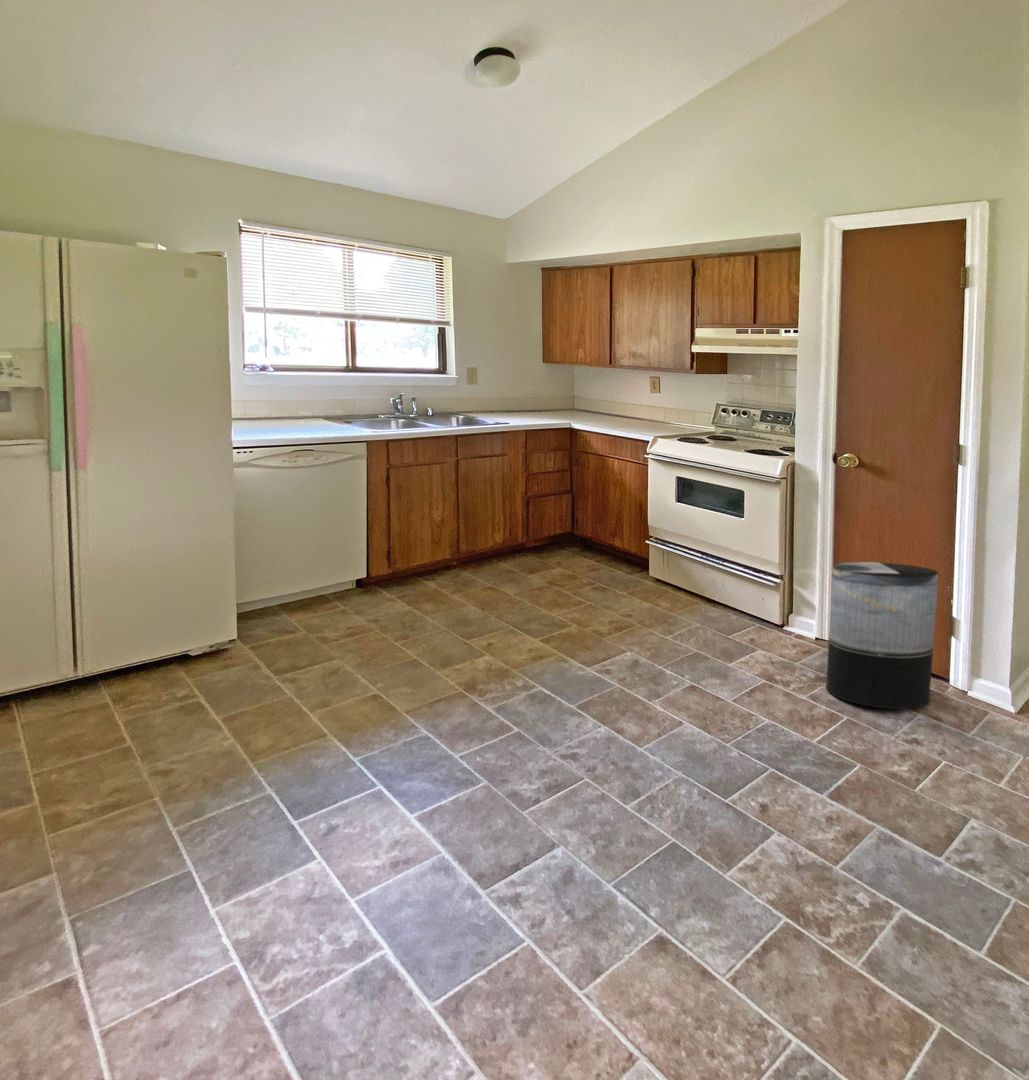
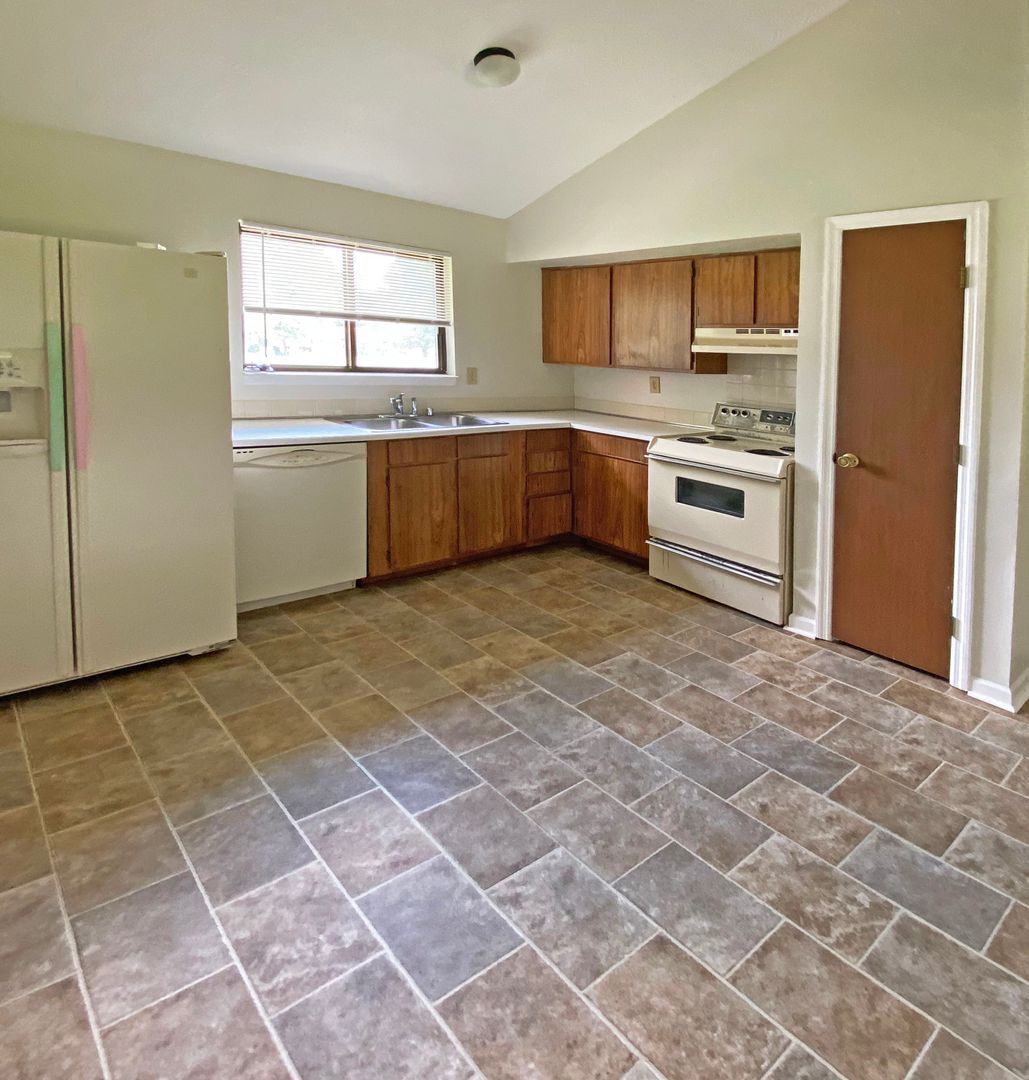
- trash can (880, 631)
